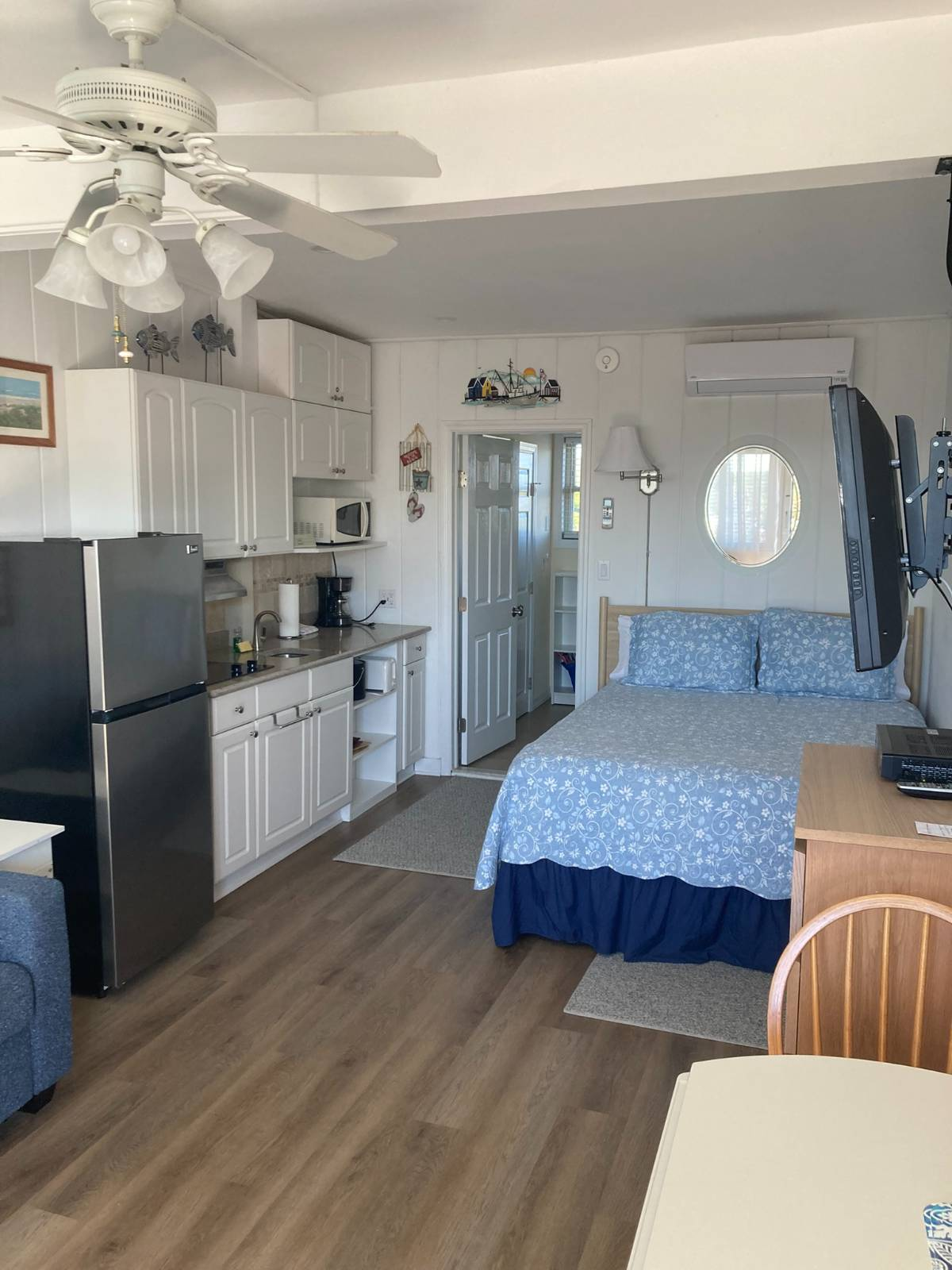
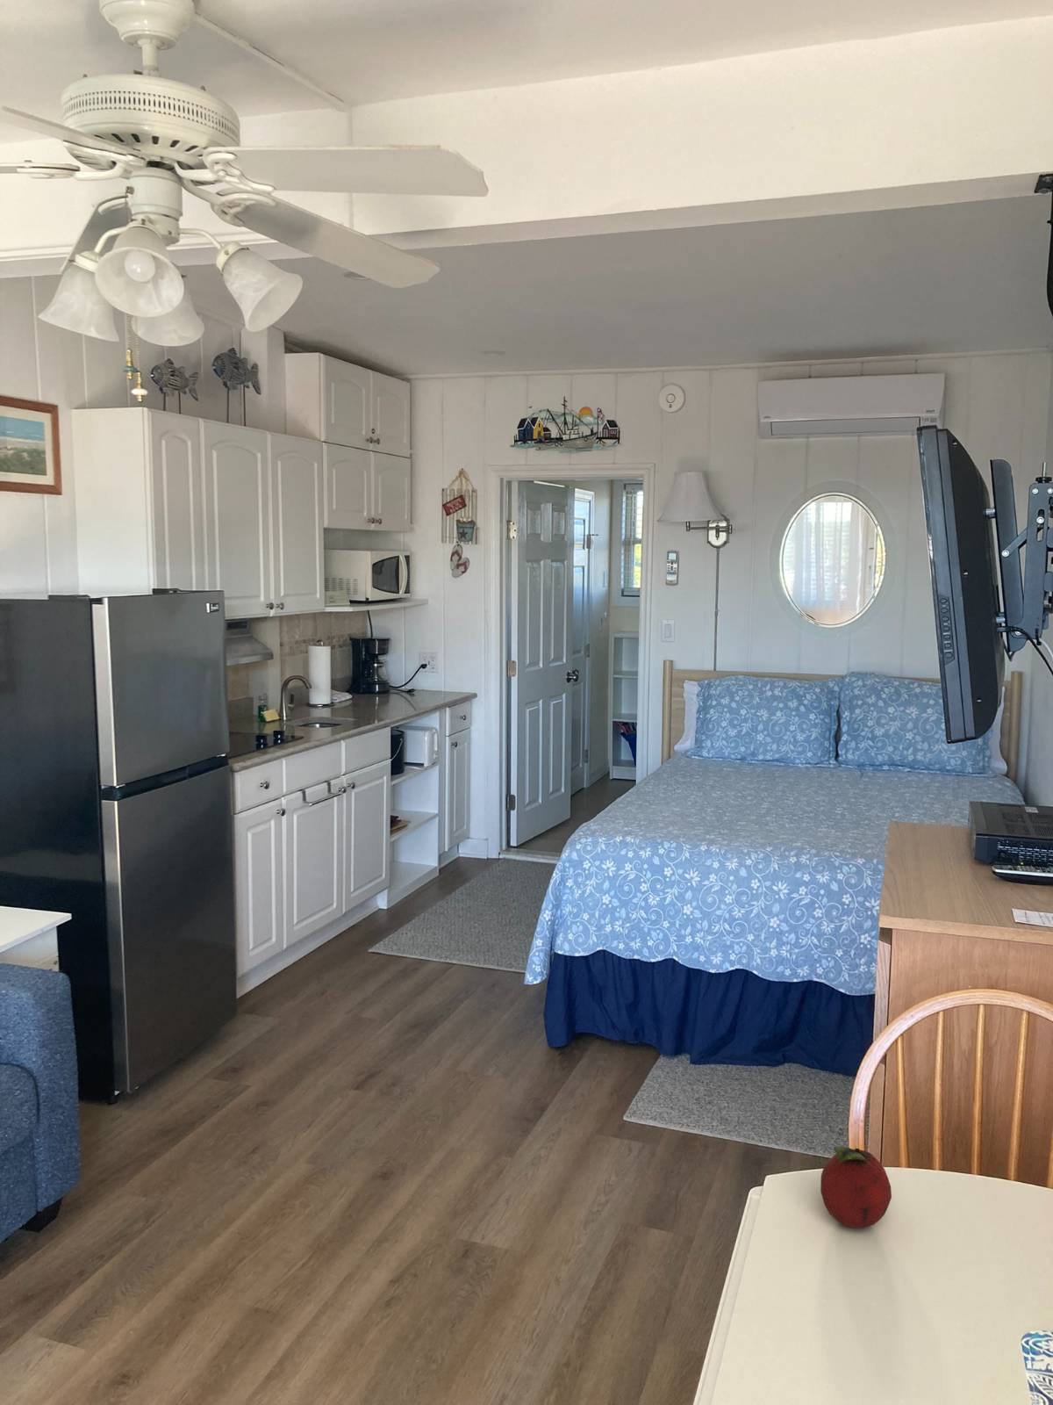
+ fruit (854, 1182)
